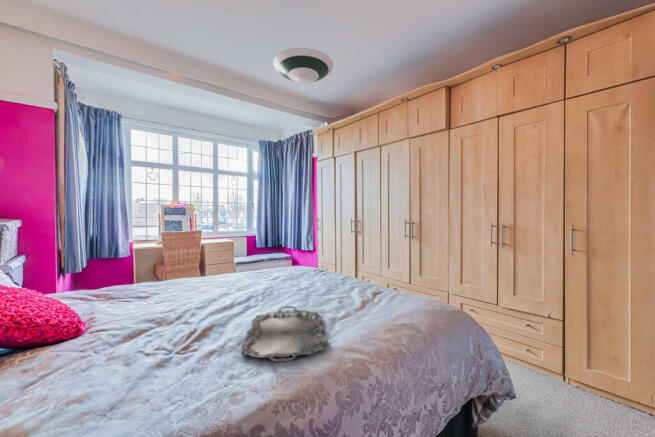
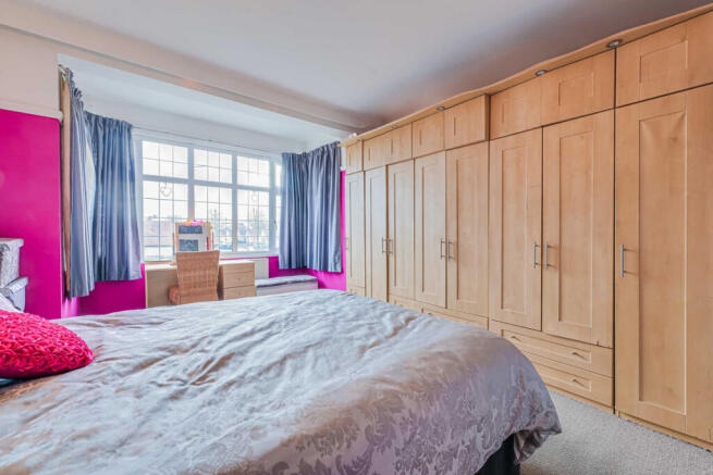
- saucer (303, 73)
- serving tray (286, 330)
